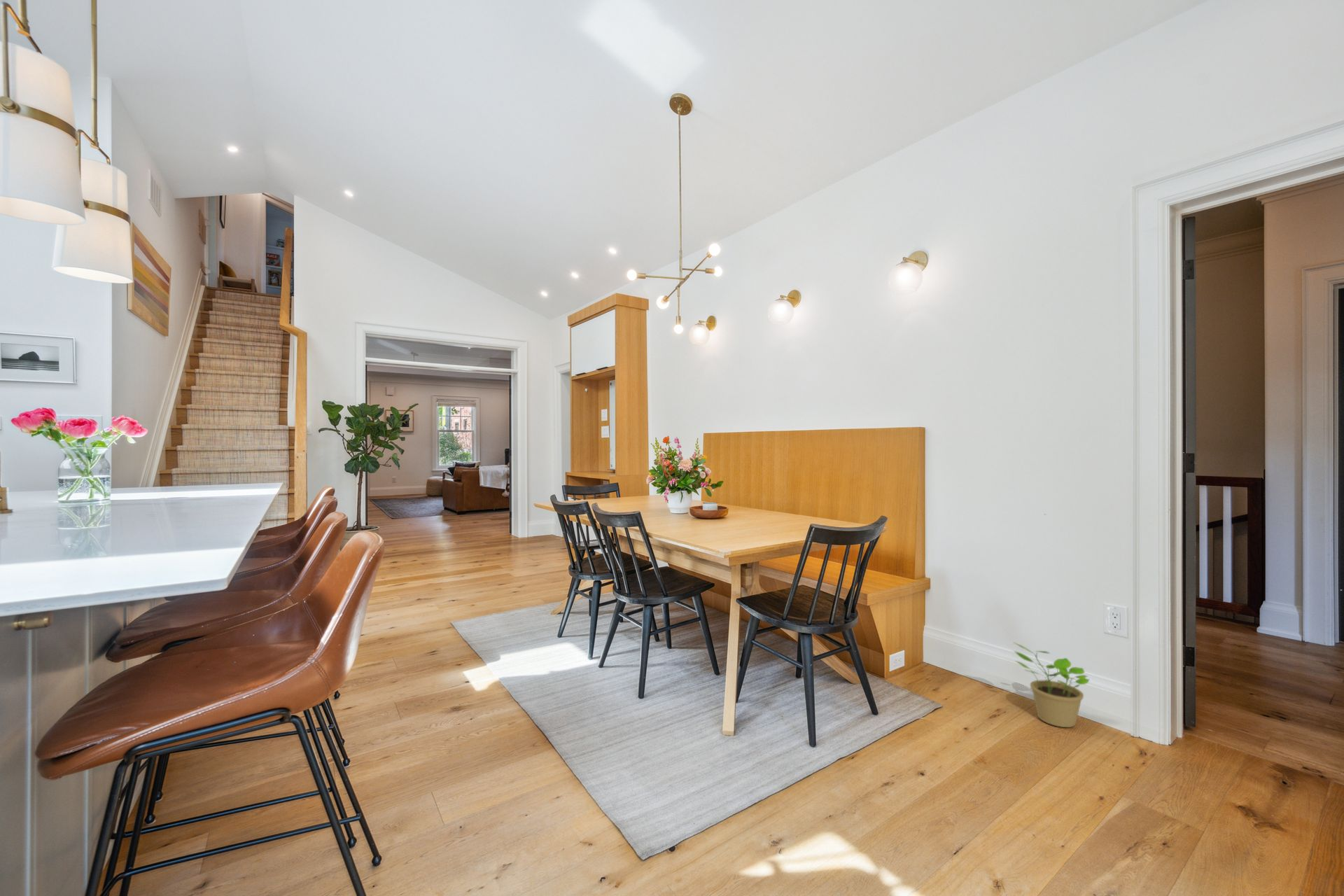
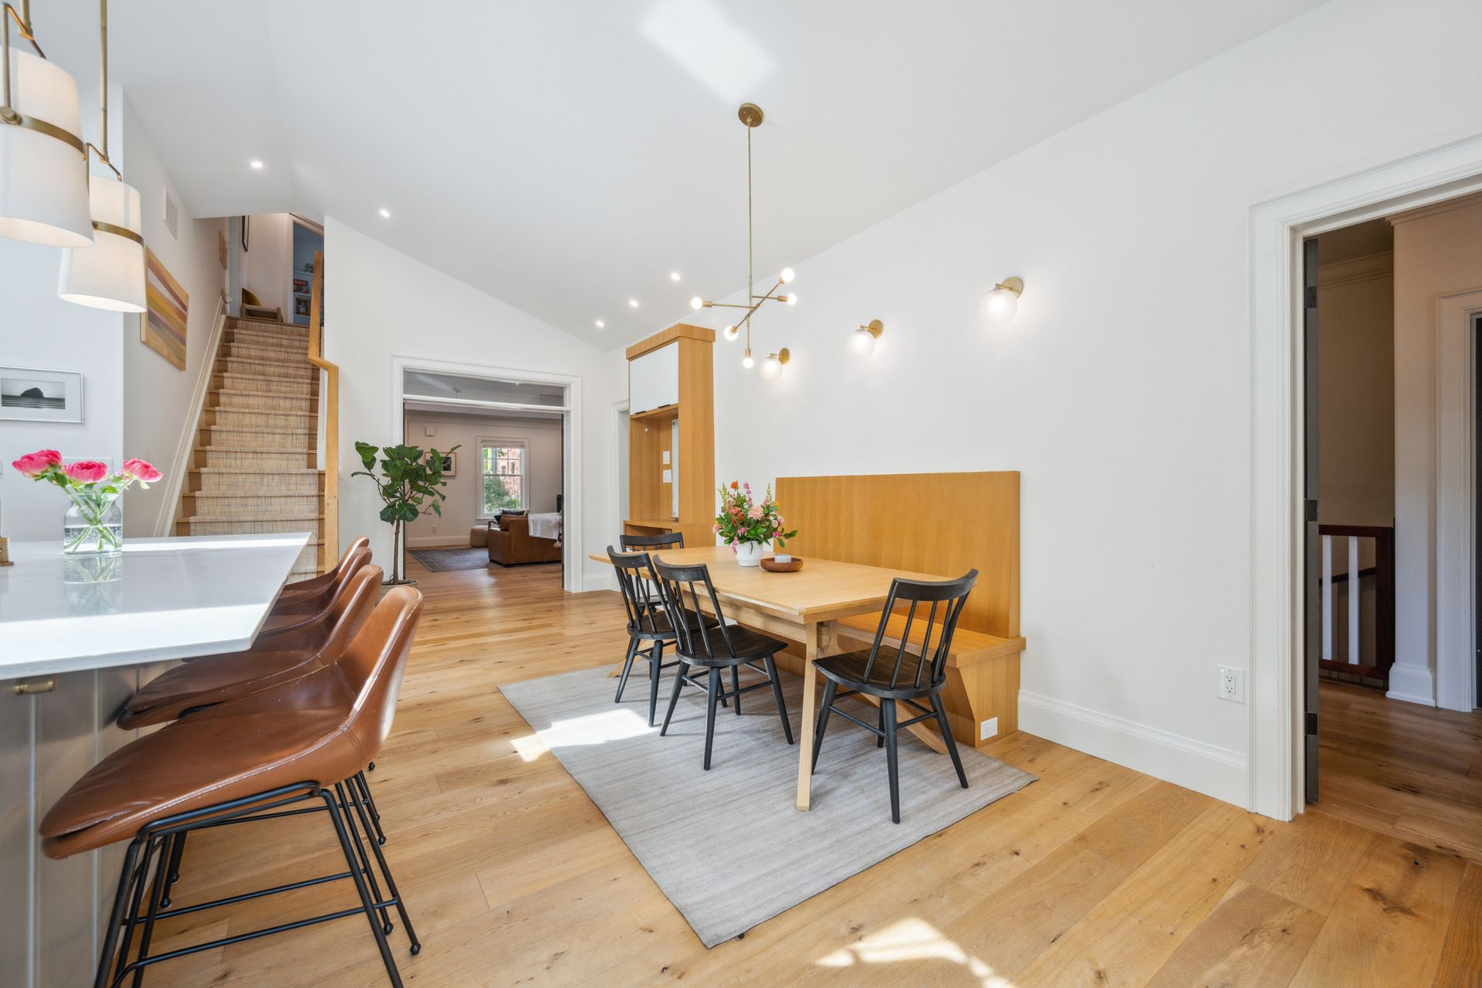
- potted plant (1053, 681)
